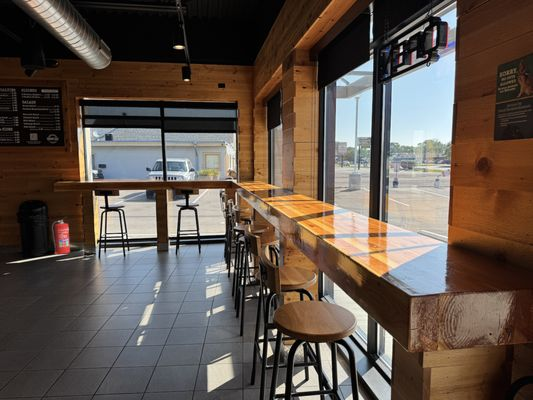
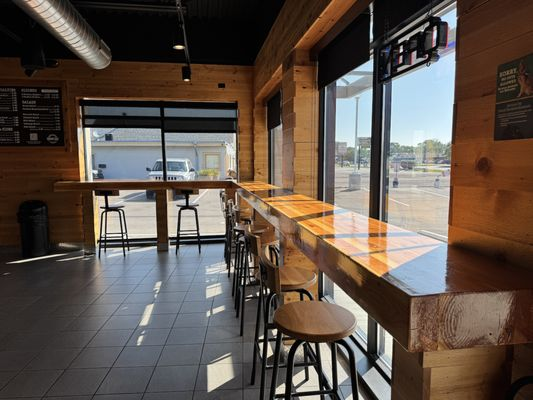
- fire extinguisher (61, 235)
